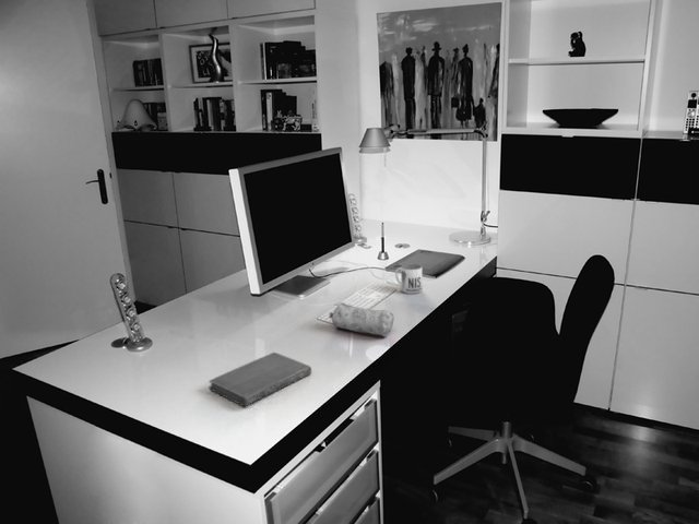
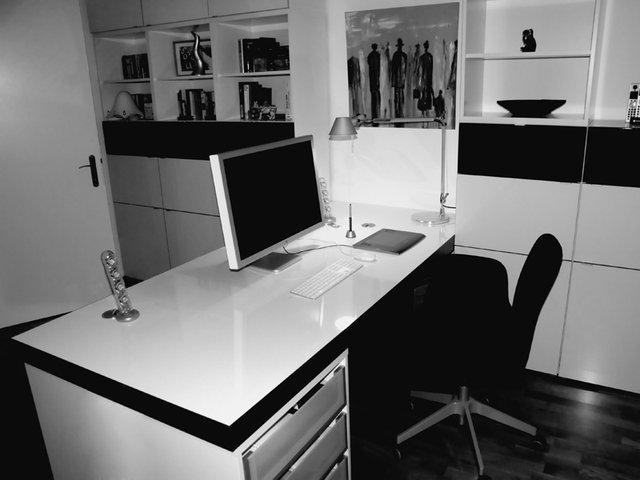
- notebook (261, 377)
- pencil case (362, 319)
- mug (407, 277)
